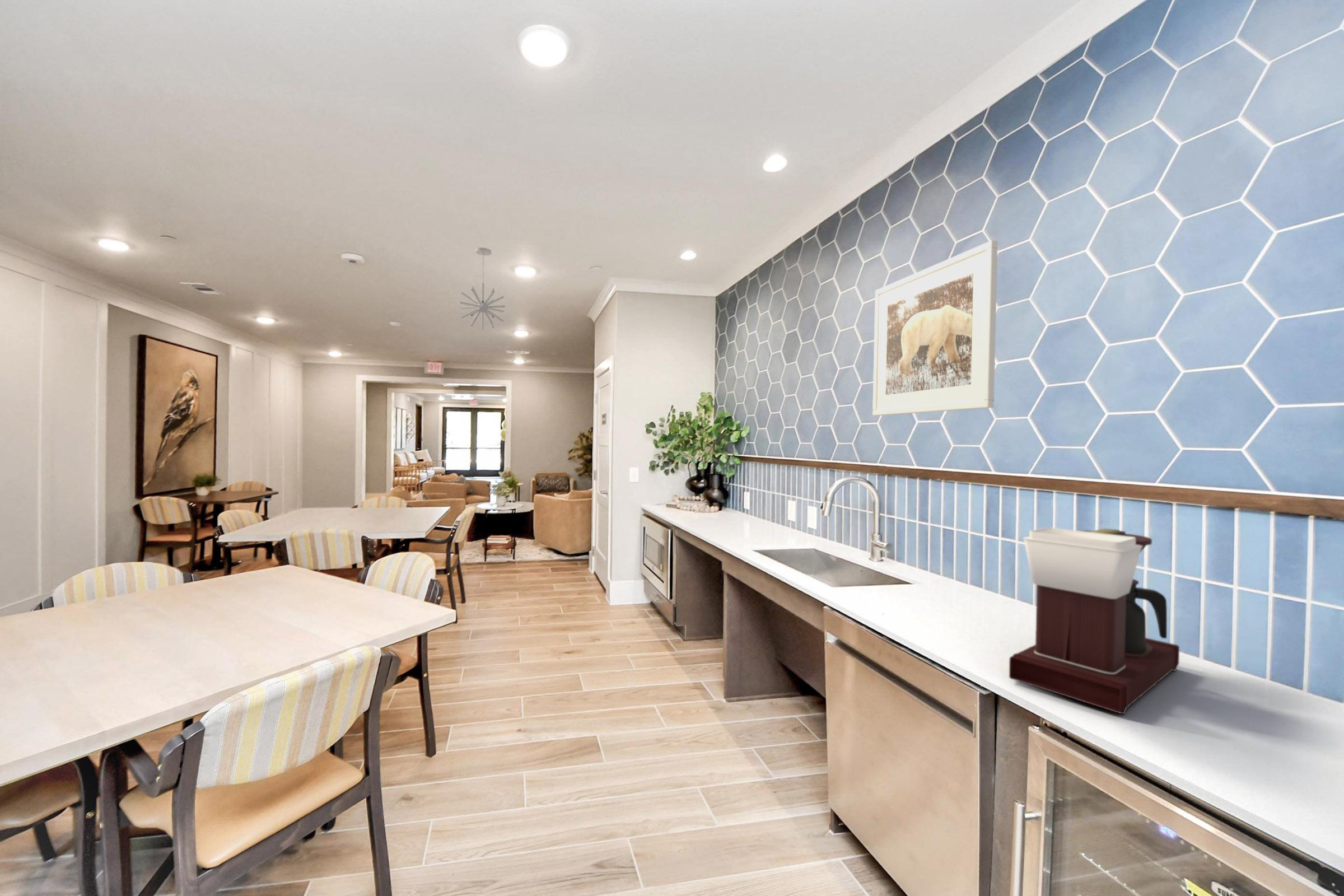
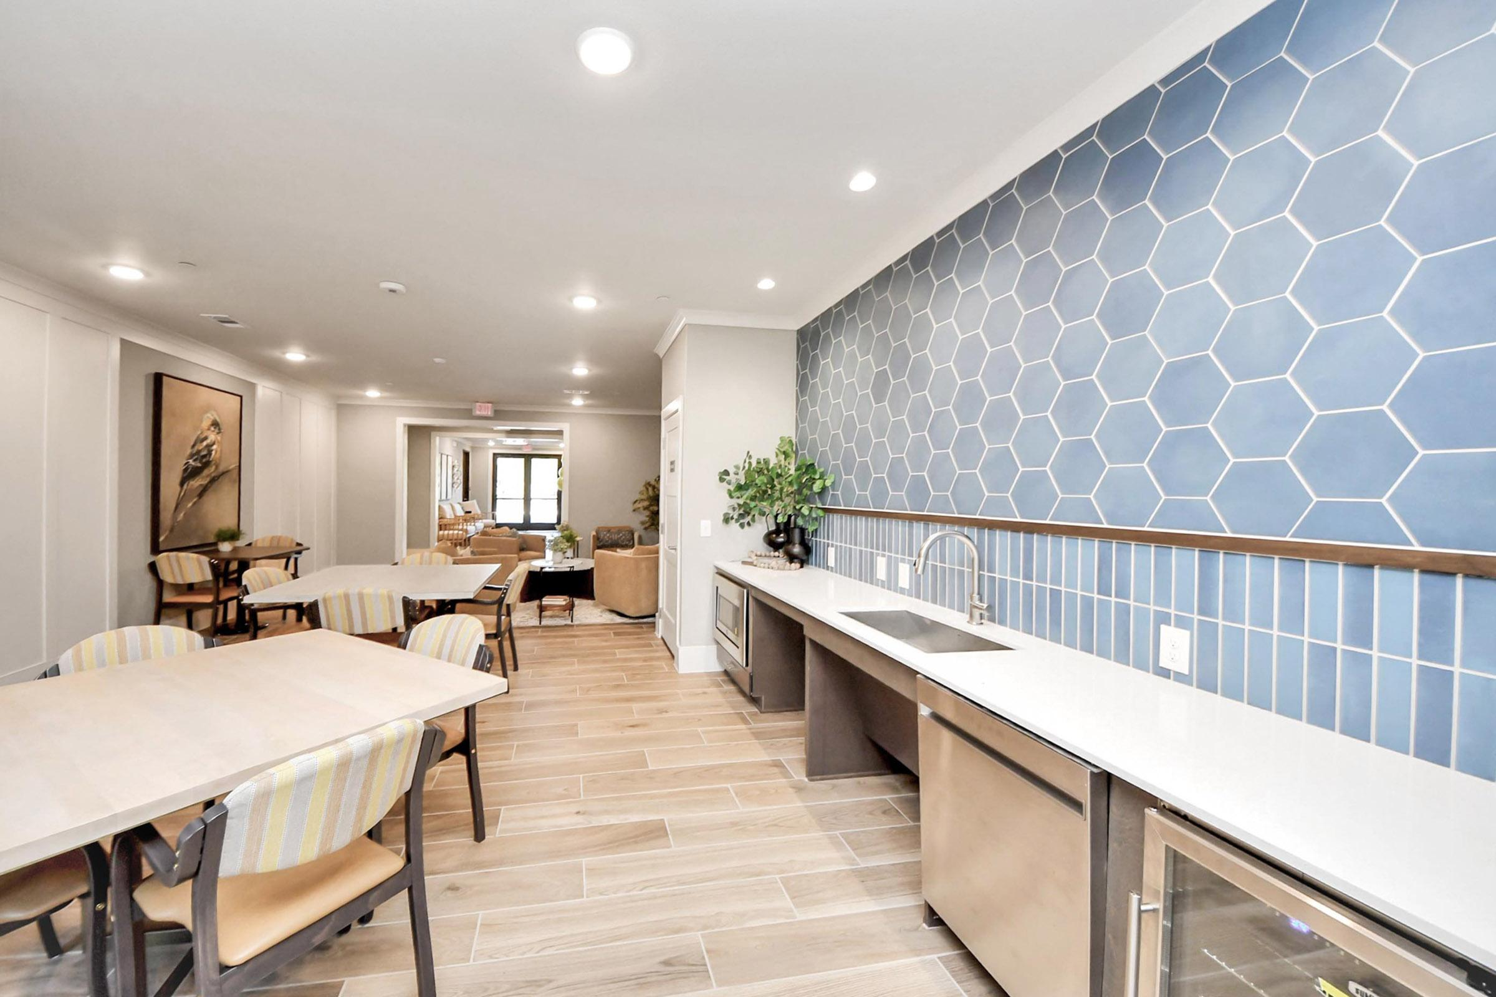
- coffee maker (1098, 603)
- pendant light (483, 289)
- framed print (926, 340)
